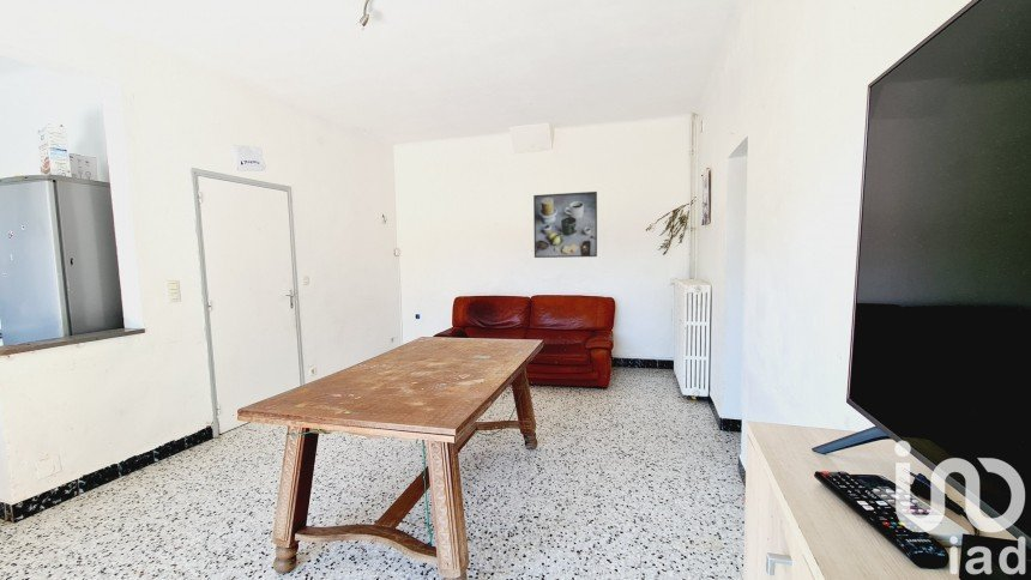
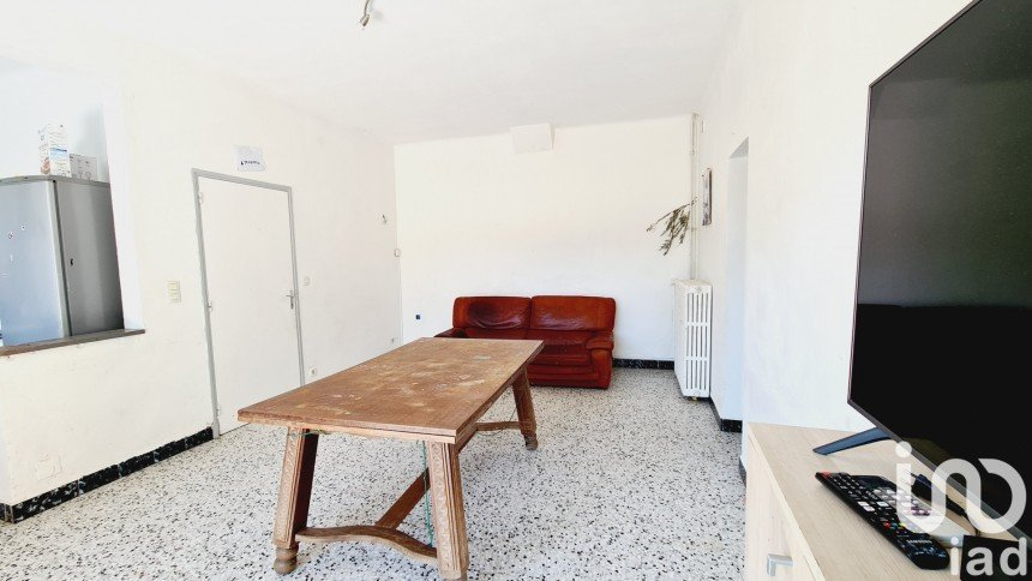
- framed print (565, 225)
